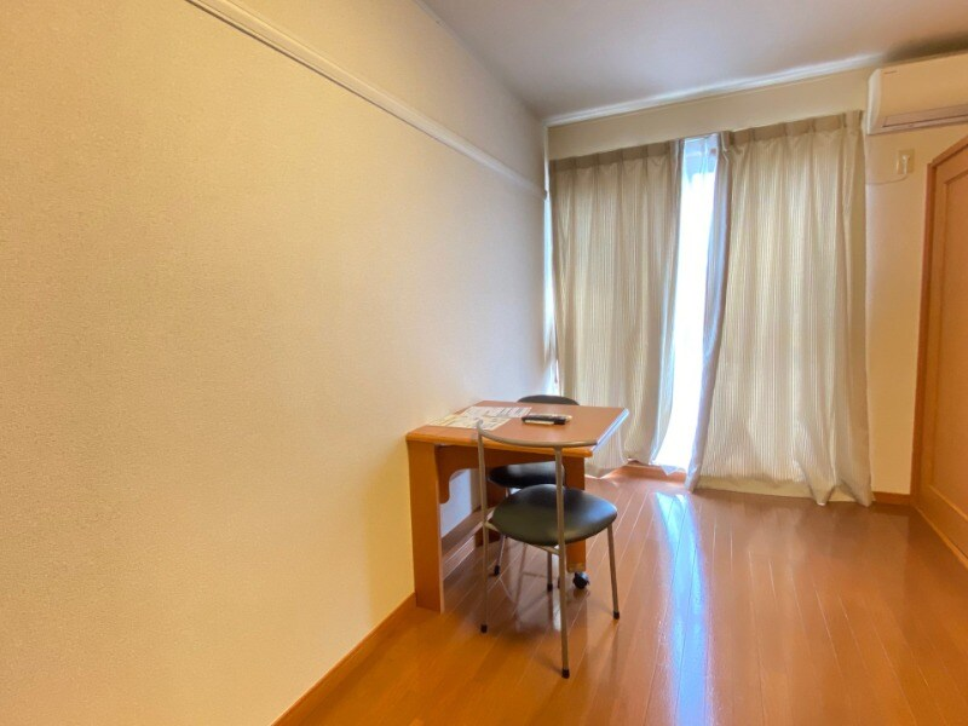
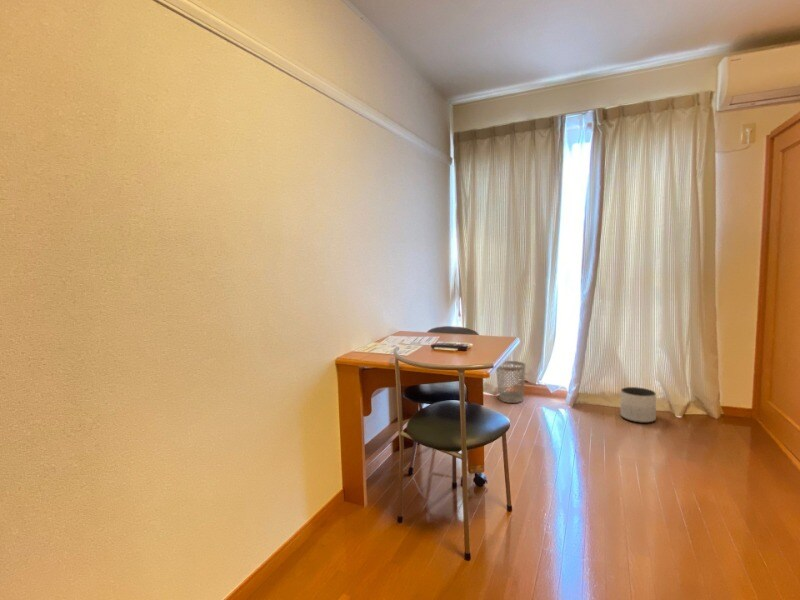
+ planter (638, 404)
+ wastebasket (510, 382)
